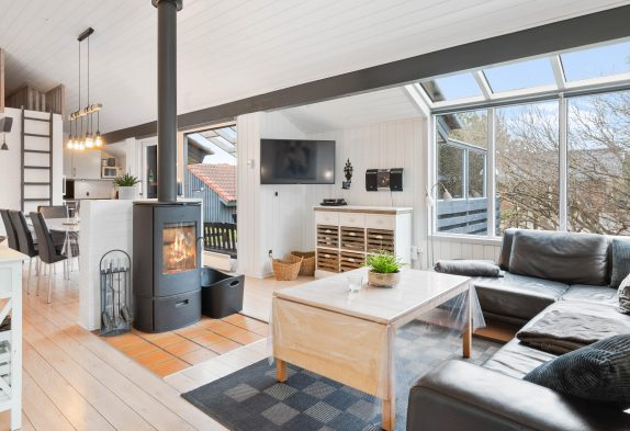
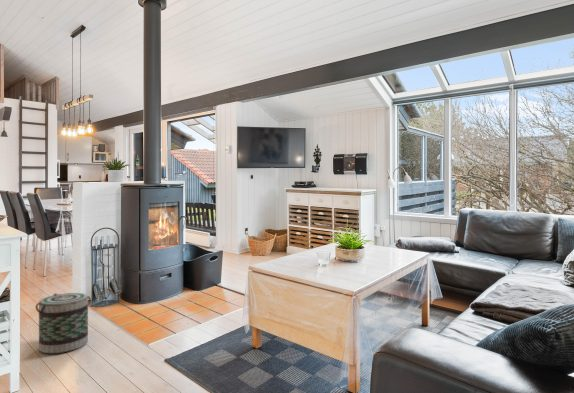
+ basket (63, 319)
